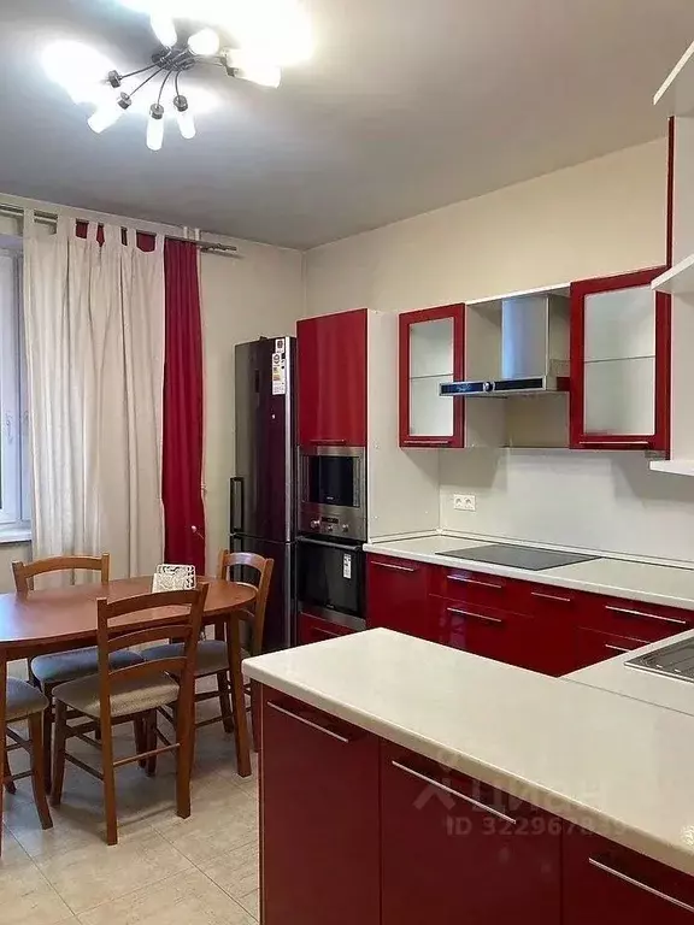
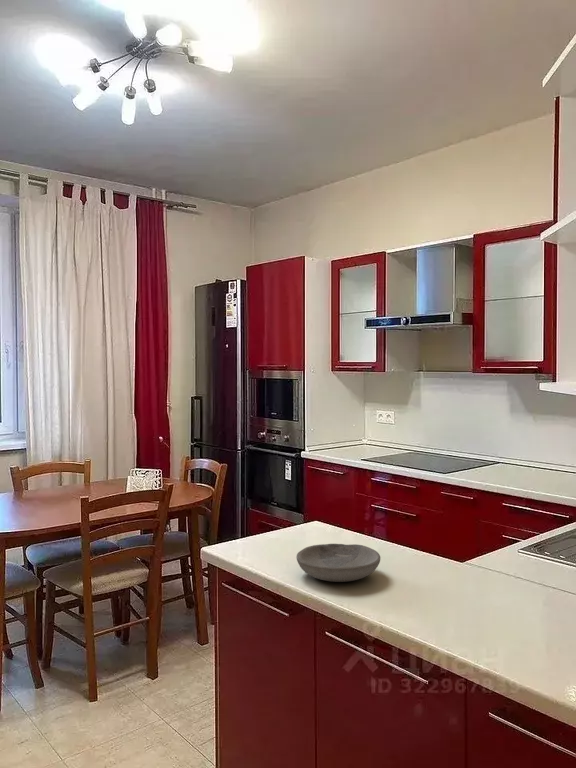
+ bowl (338, 564)
